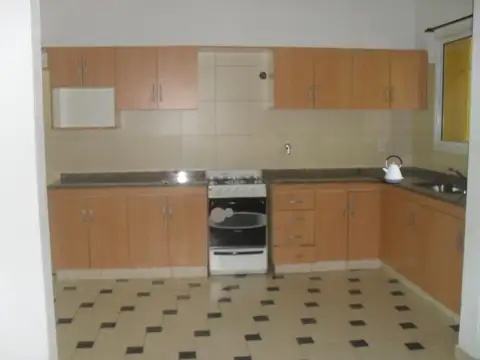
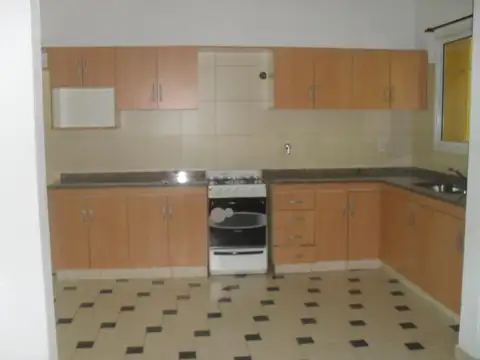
- kettle (392, 168)
